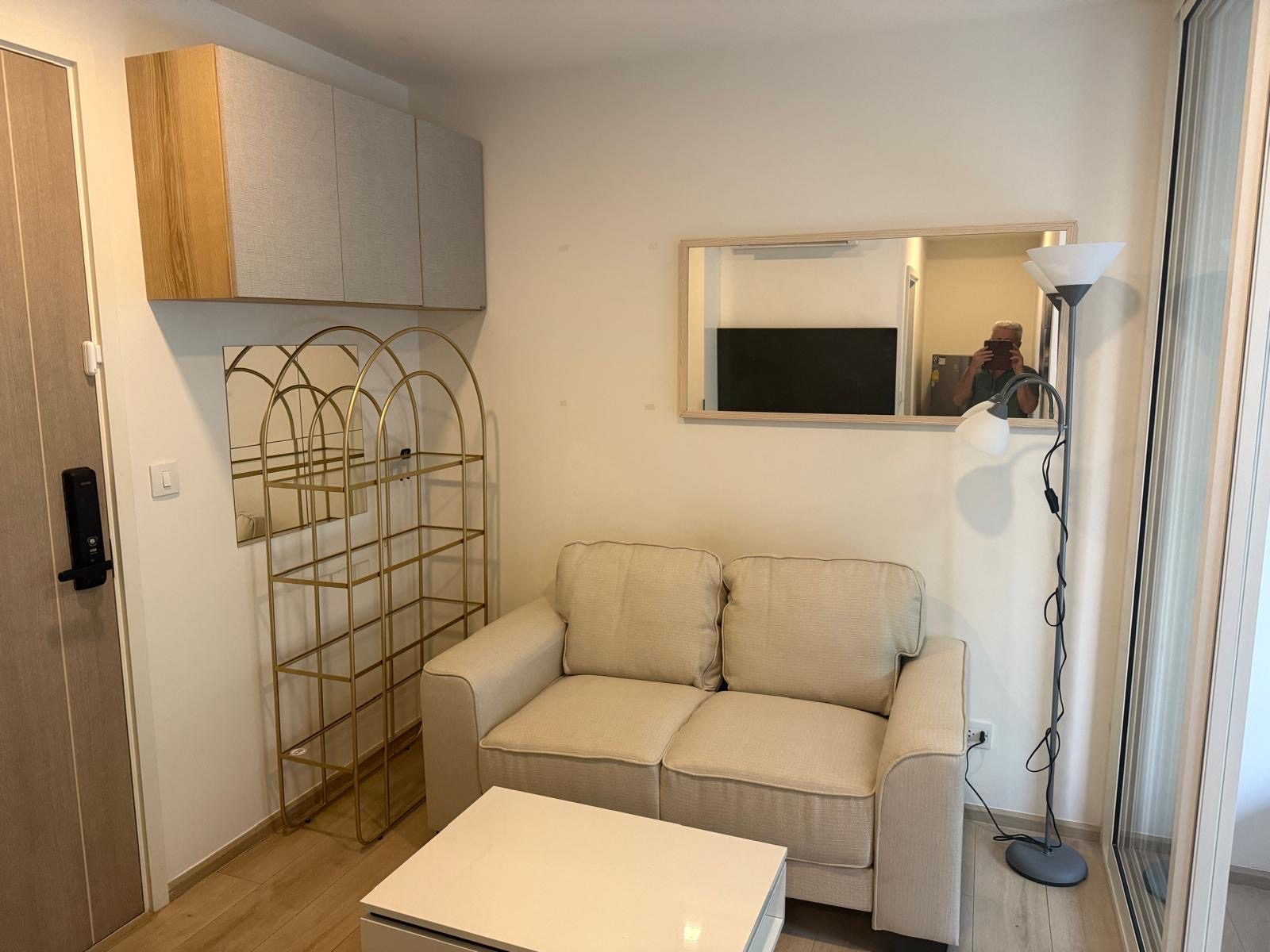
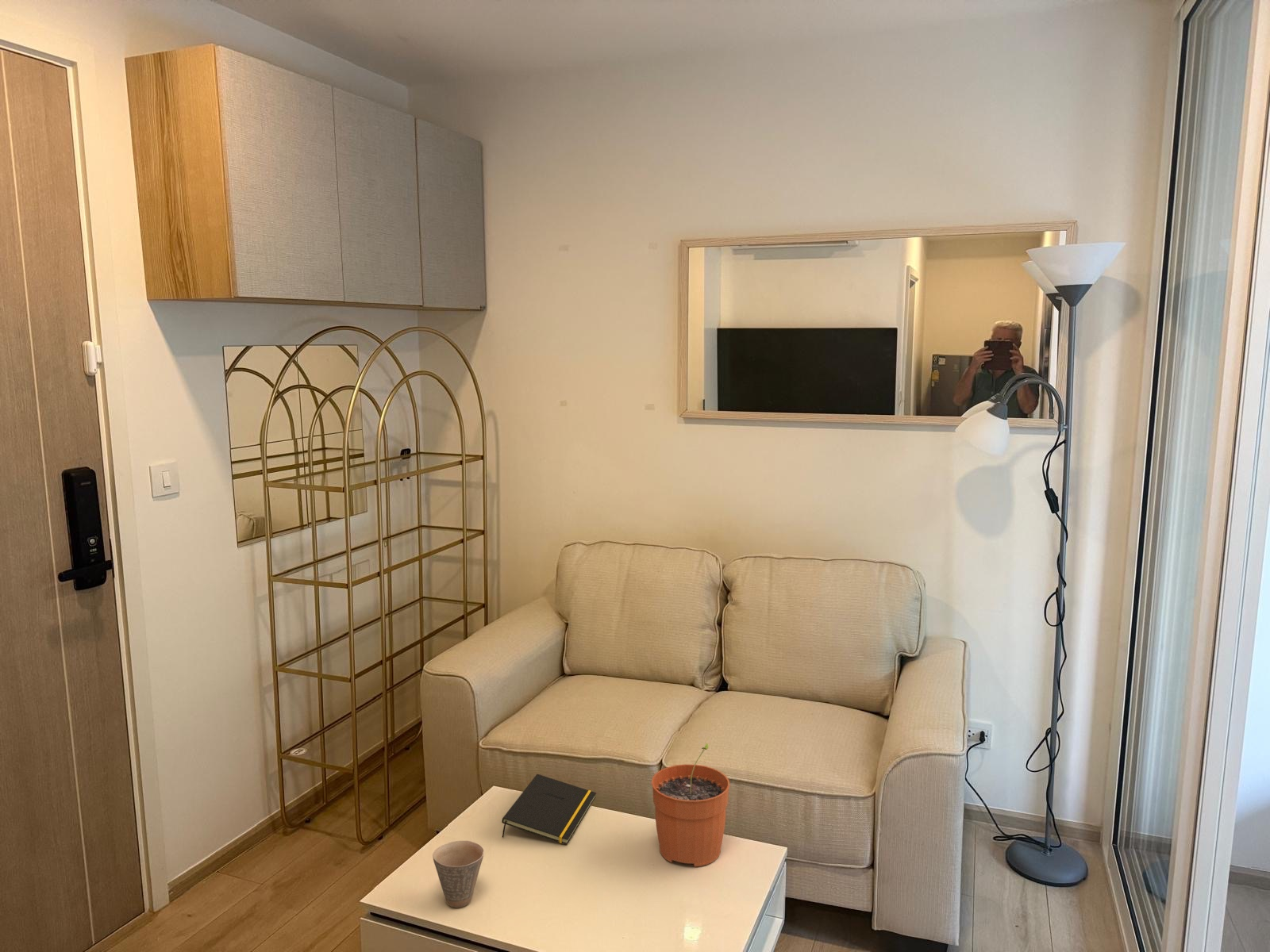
+ cup (459, 876)
+ plant pot (690, 798)
+ notepad (551, 807)
